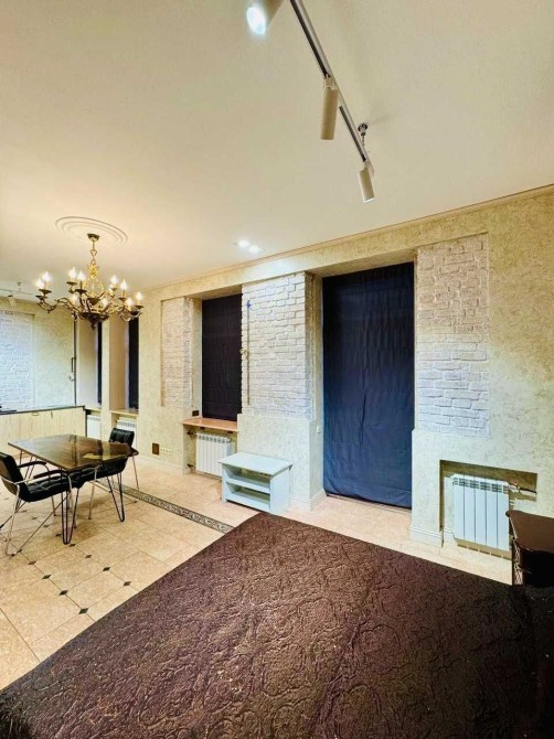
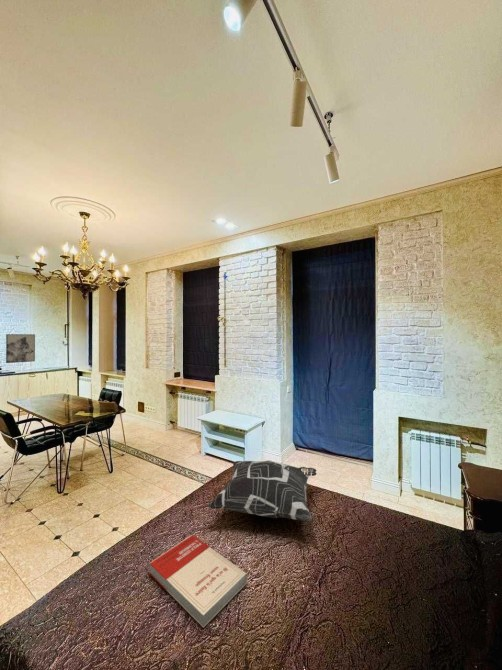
+ decorative pillow (268, 485)
+ wall art (20, 348)
+ book (197, 572)
